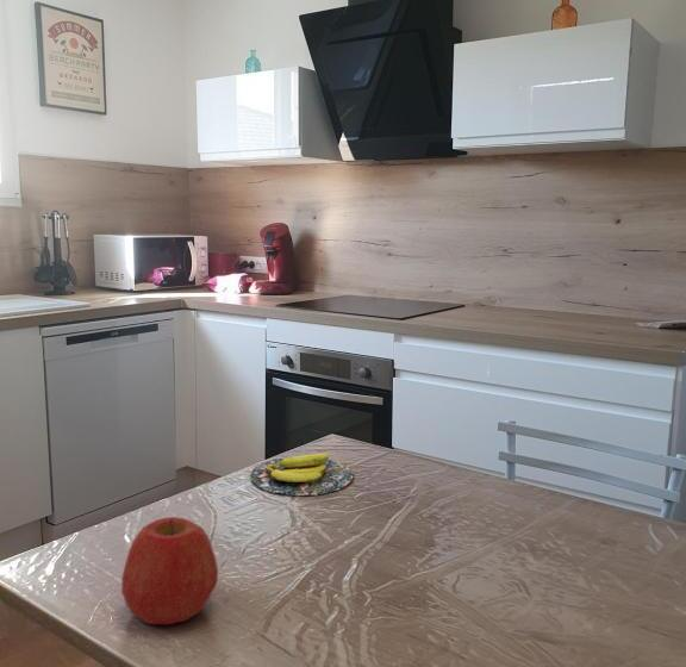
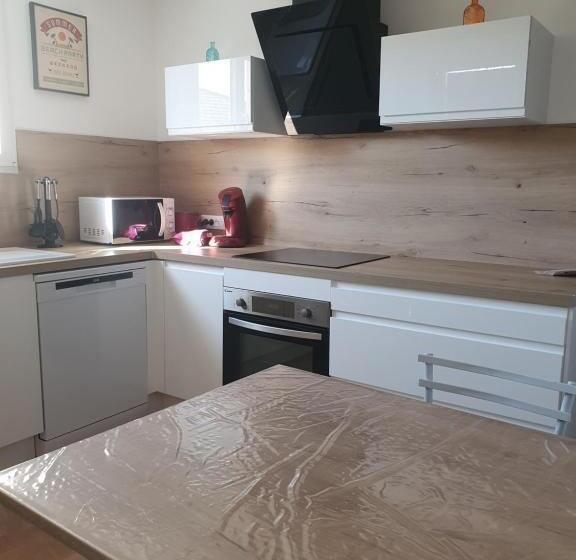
- apple (169, 565)
- banana (301, 465)
